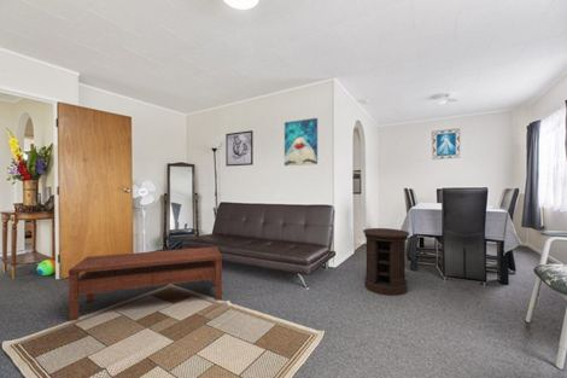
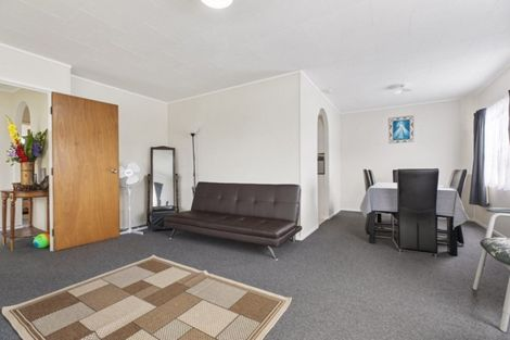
- wall art (239, 149)
- coffee table (154, 278)
- wall art (300, 143)
- side table (385, 258)
